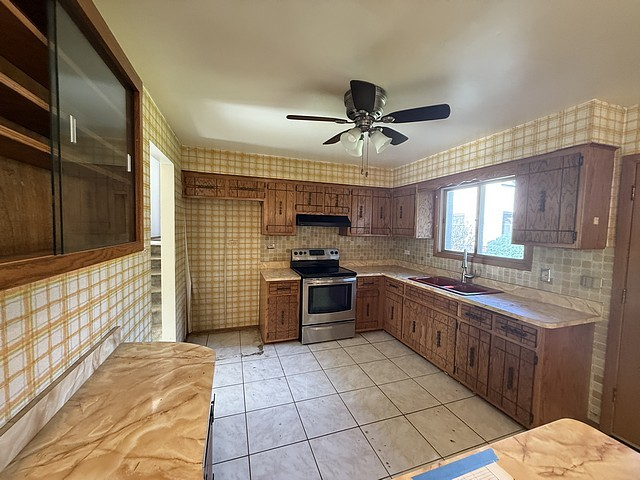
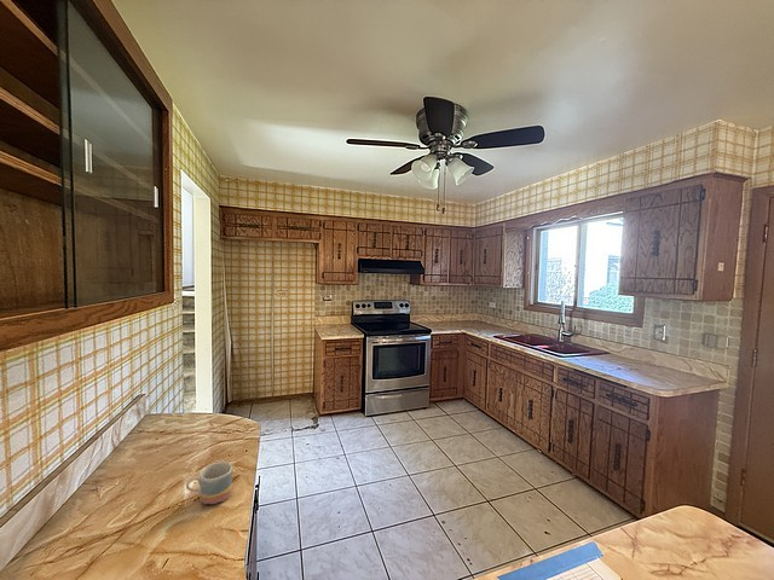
+ mug (209, 485)
